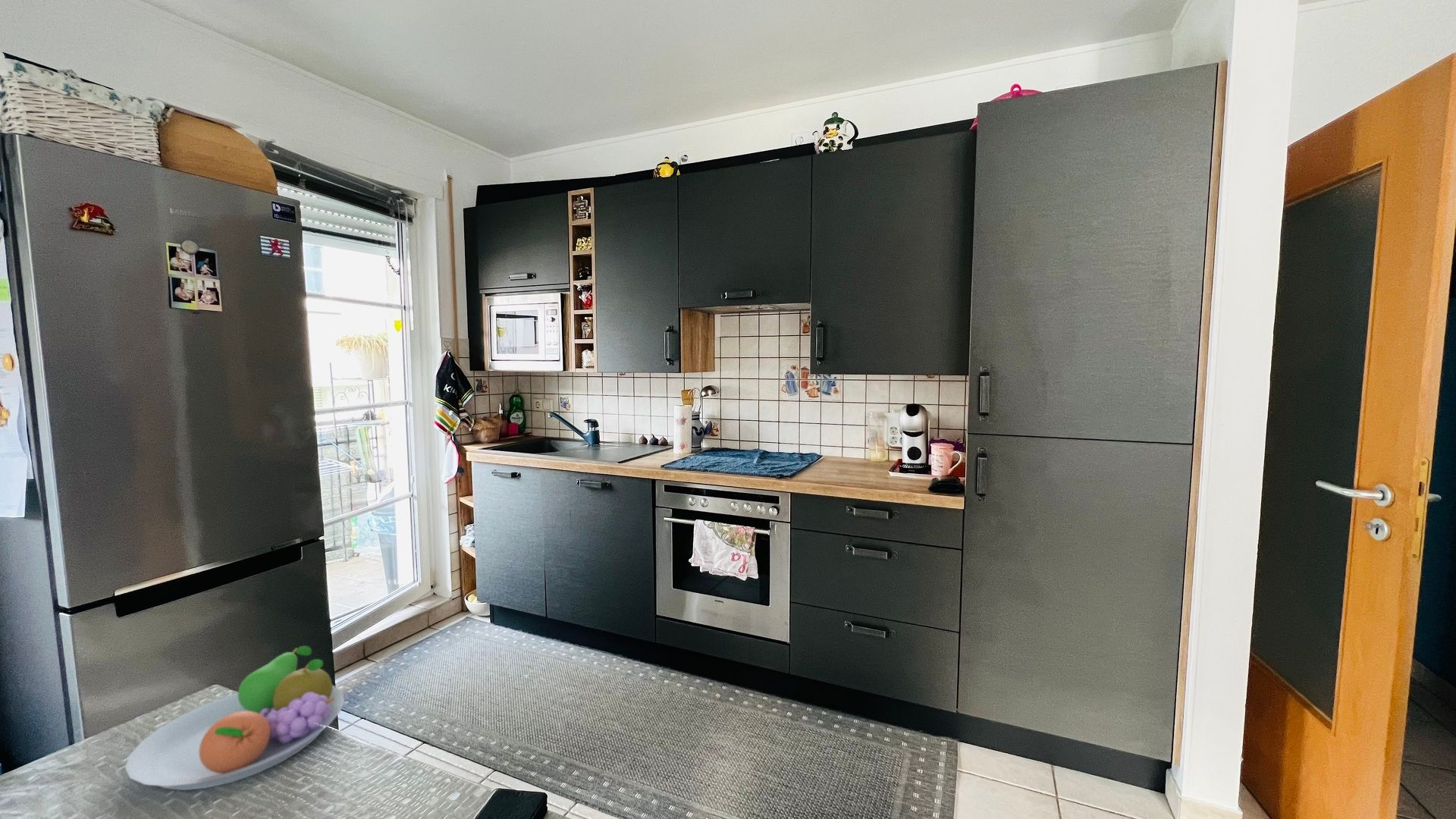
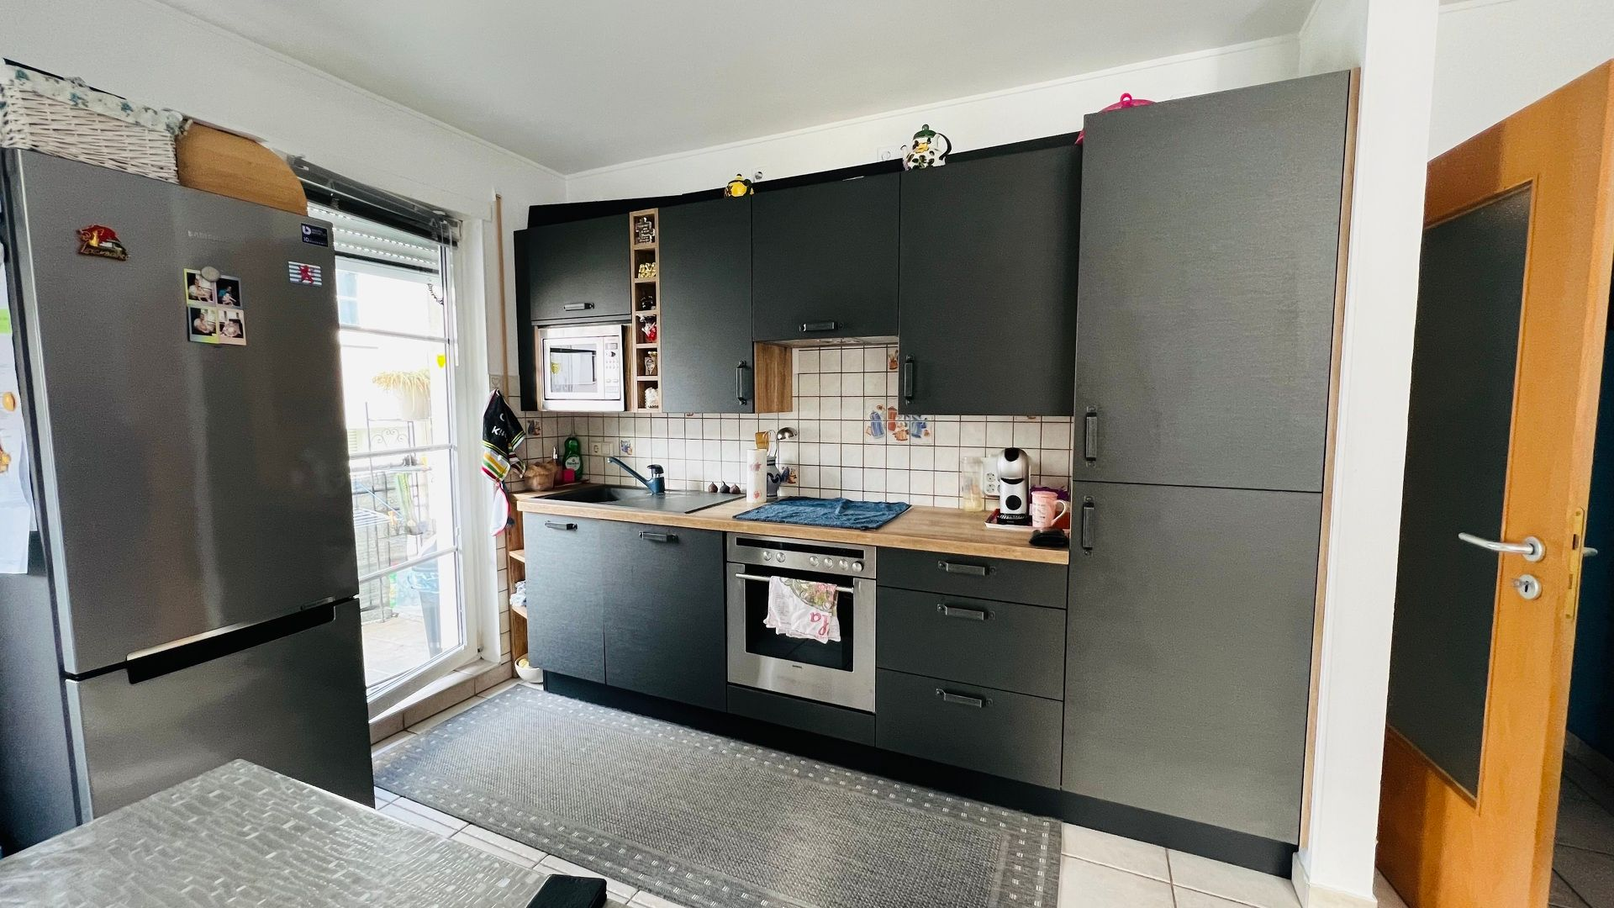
- fruit bowl (251, 706)
